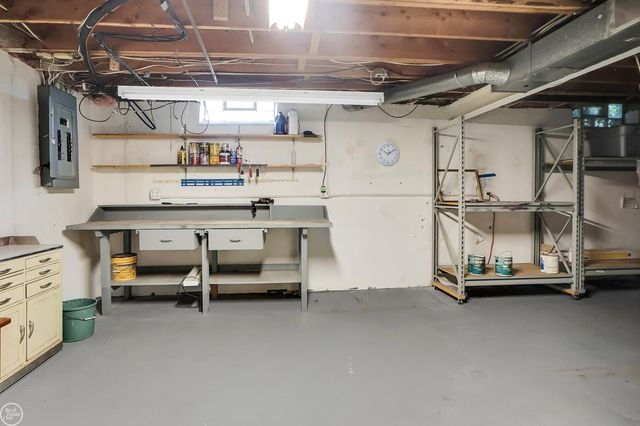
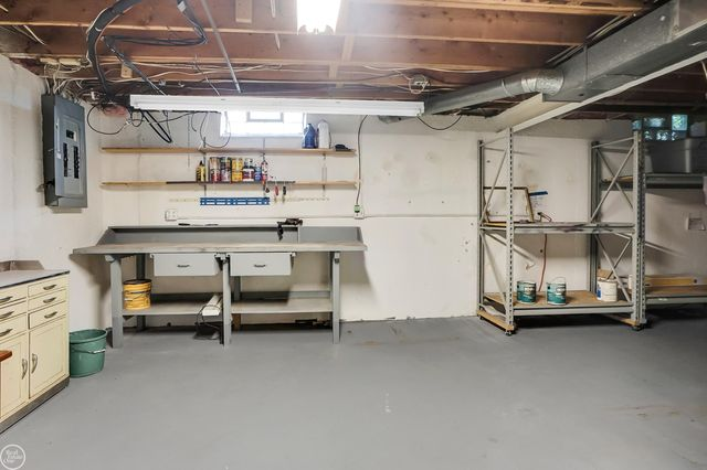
- wall clock (388, 154)
